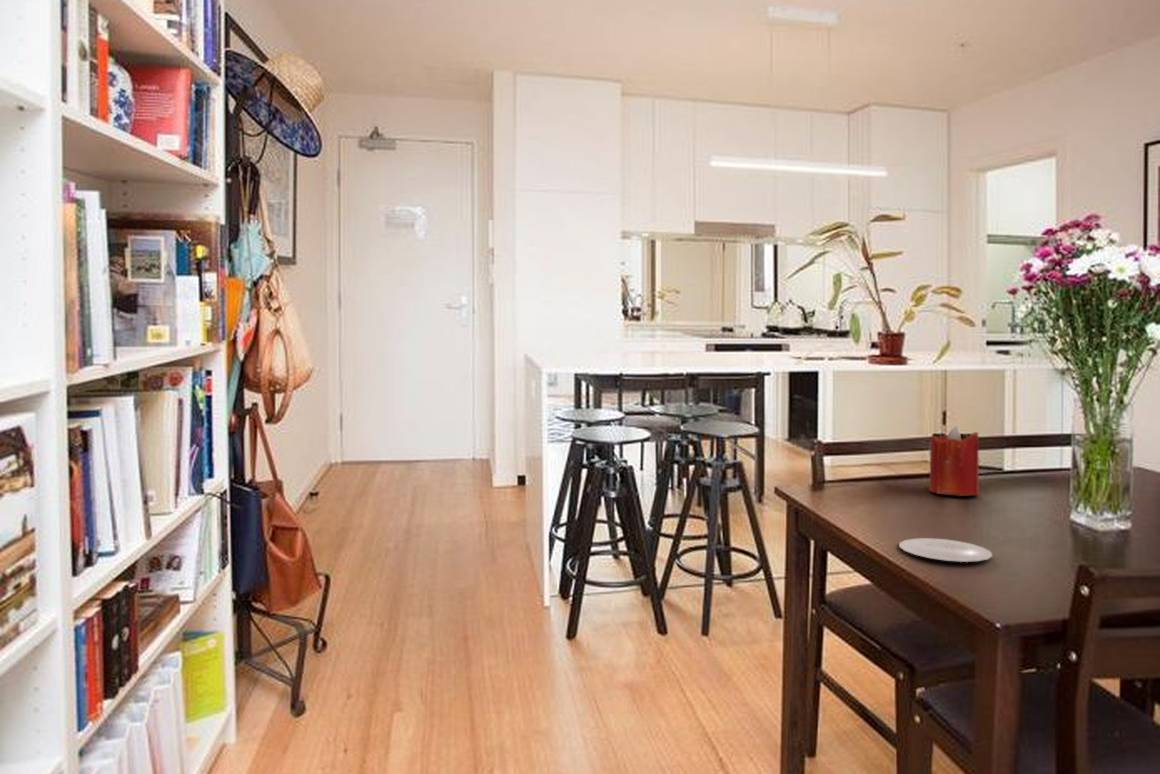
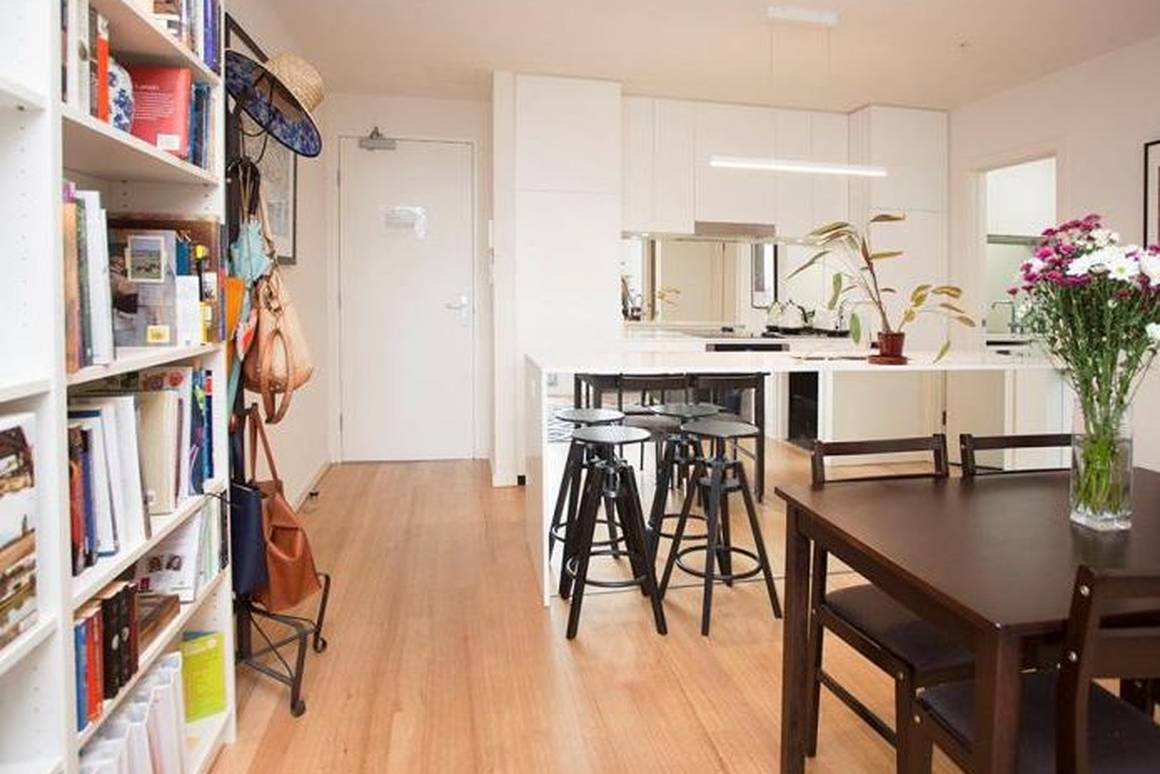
- candle (954, 459)
- plate (953, 540)
